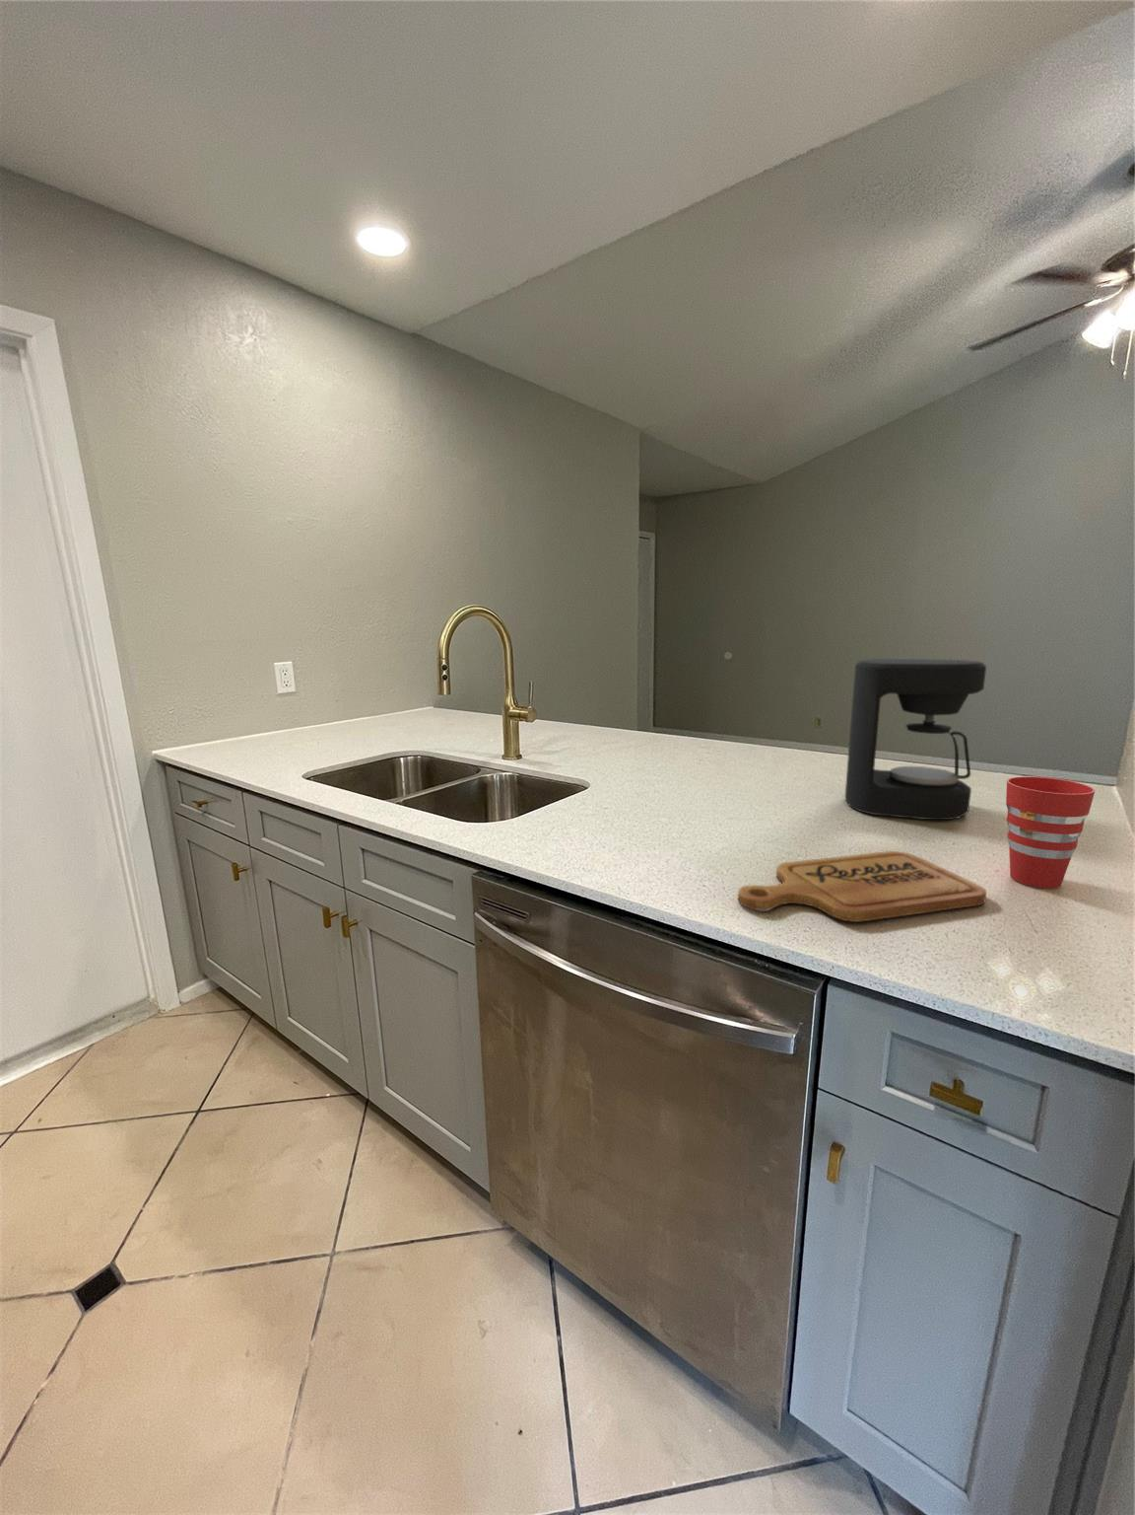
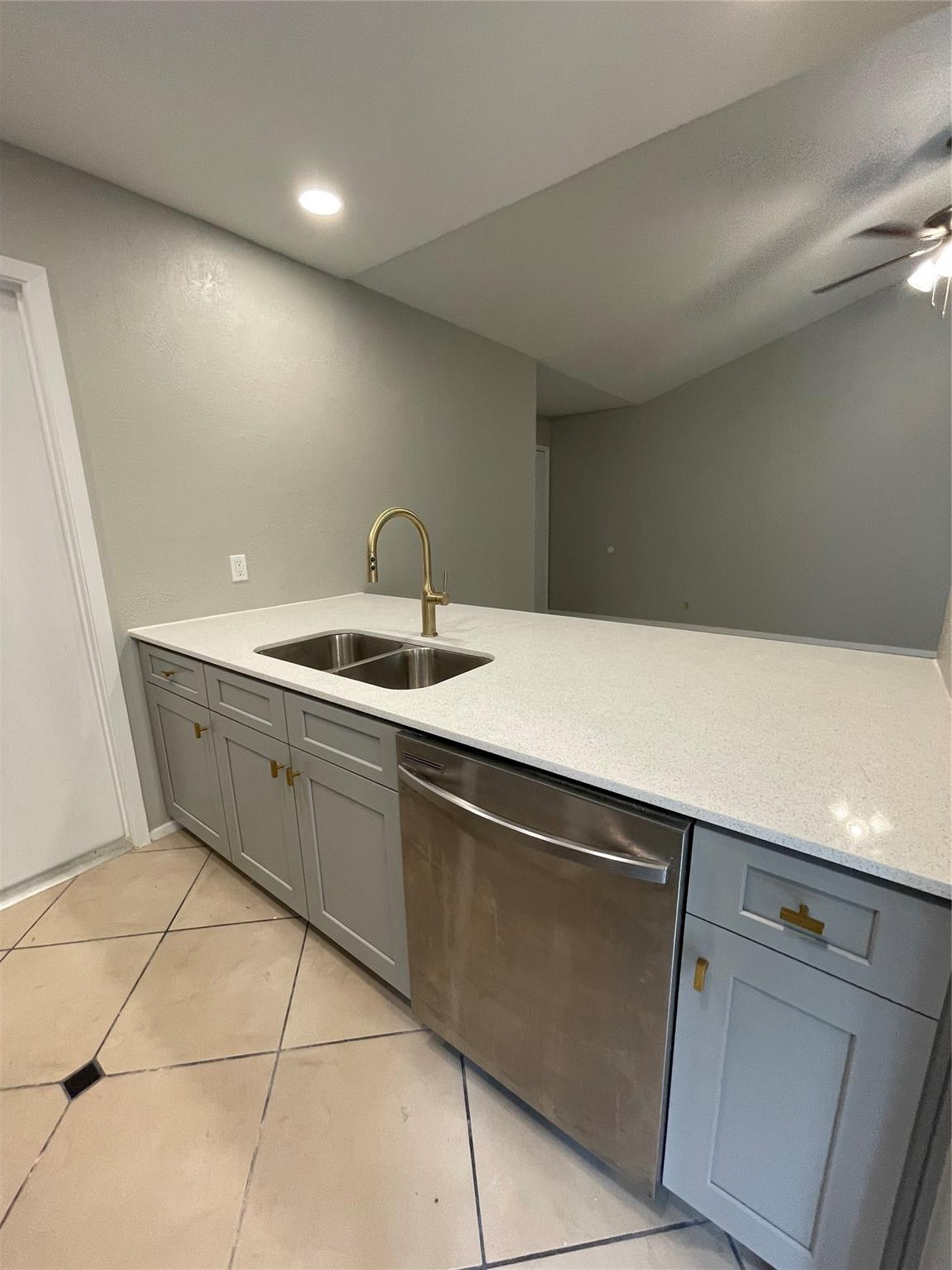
- cutting board (848, 885)
- cup (1041, 833)
- coffee maker (911, 731)
